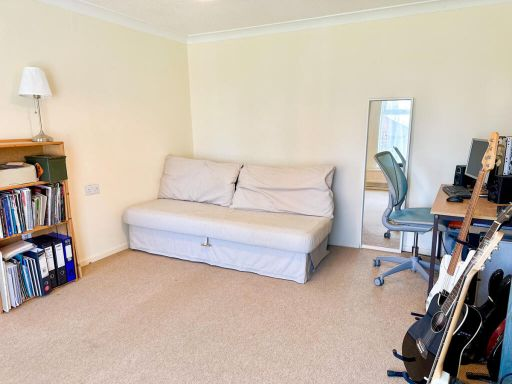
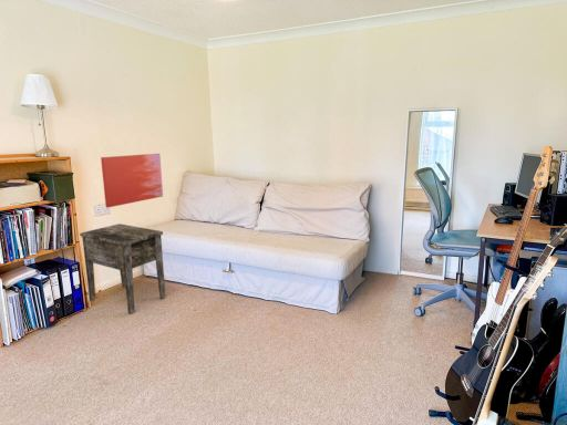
+ wall art (134, 178)
+ side table (124, 266)
